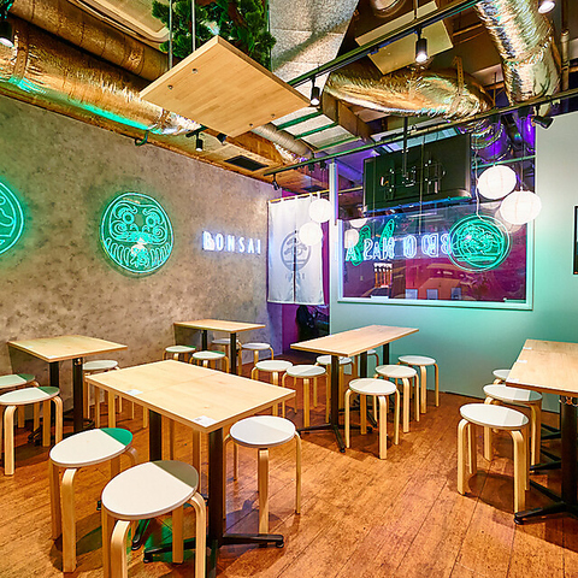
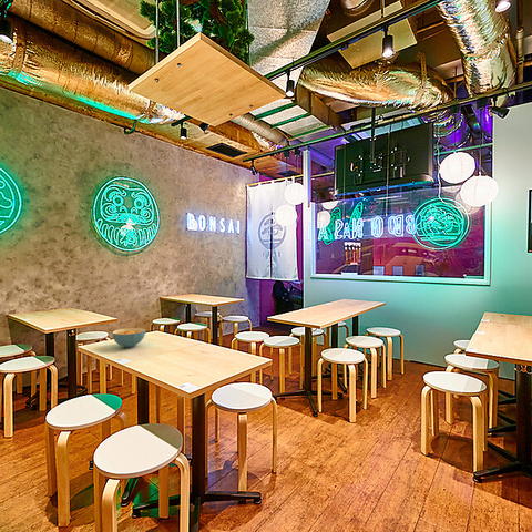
+ cereal bowl (129, 338)
